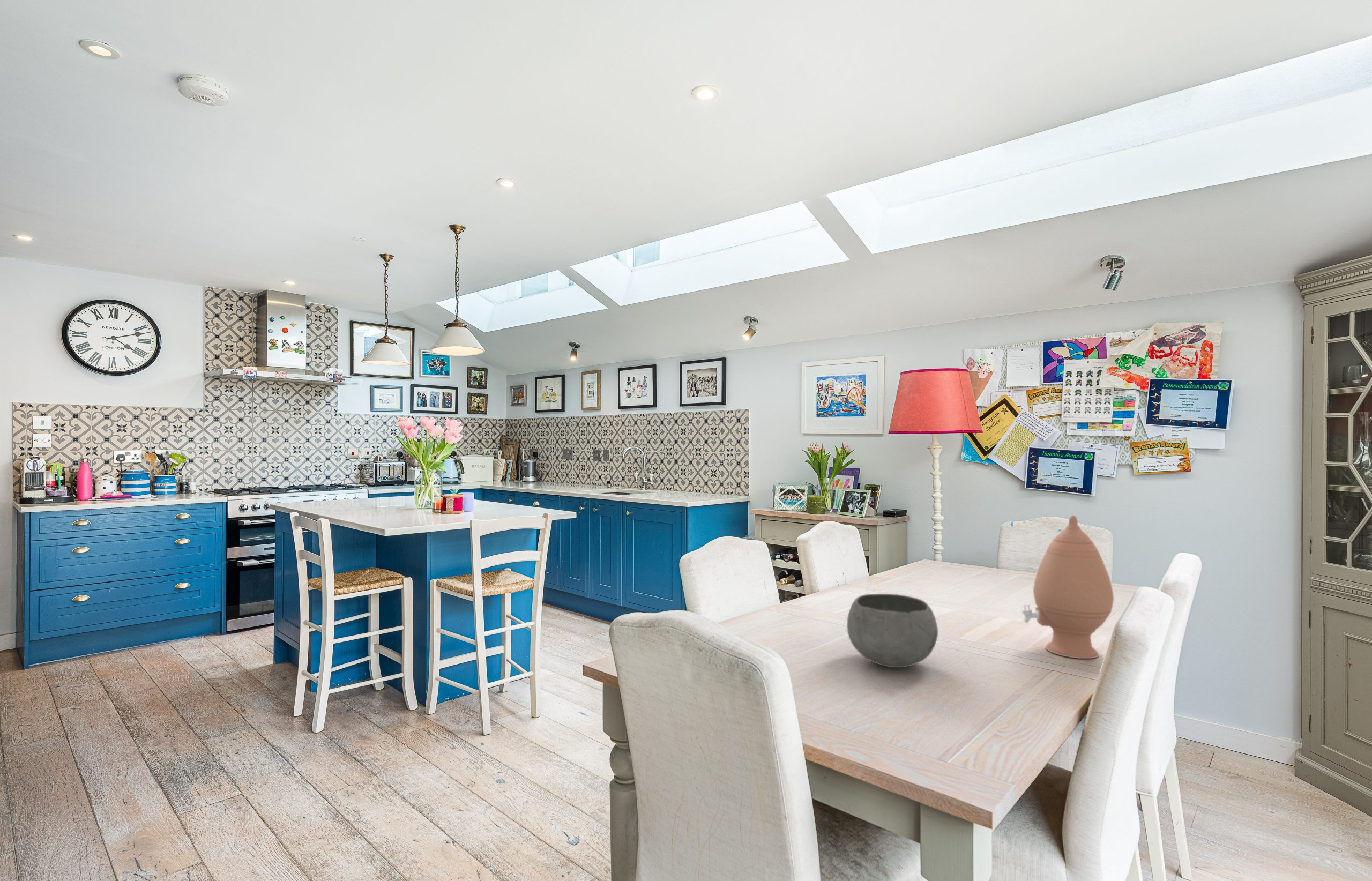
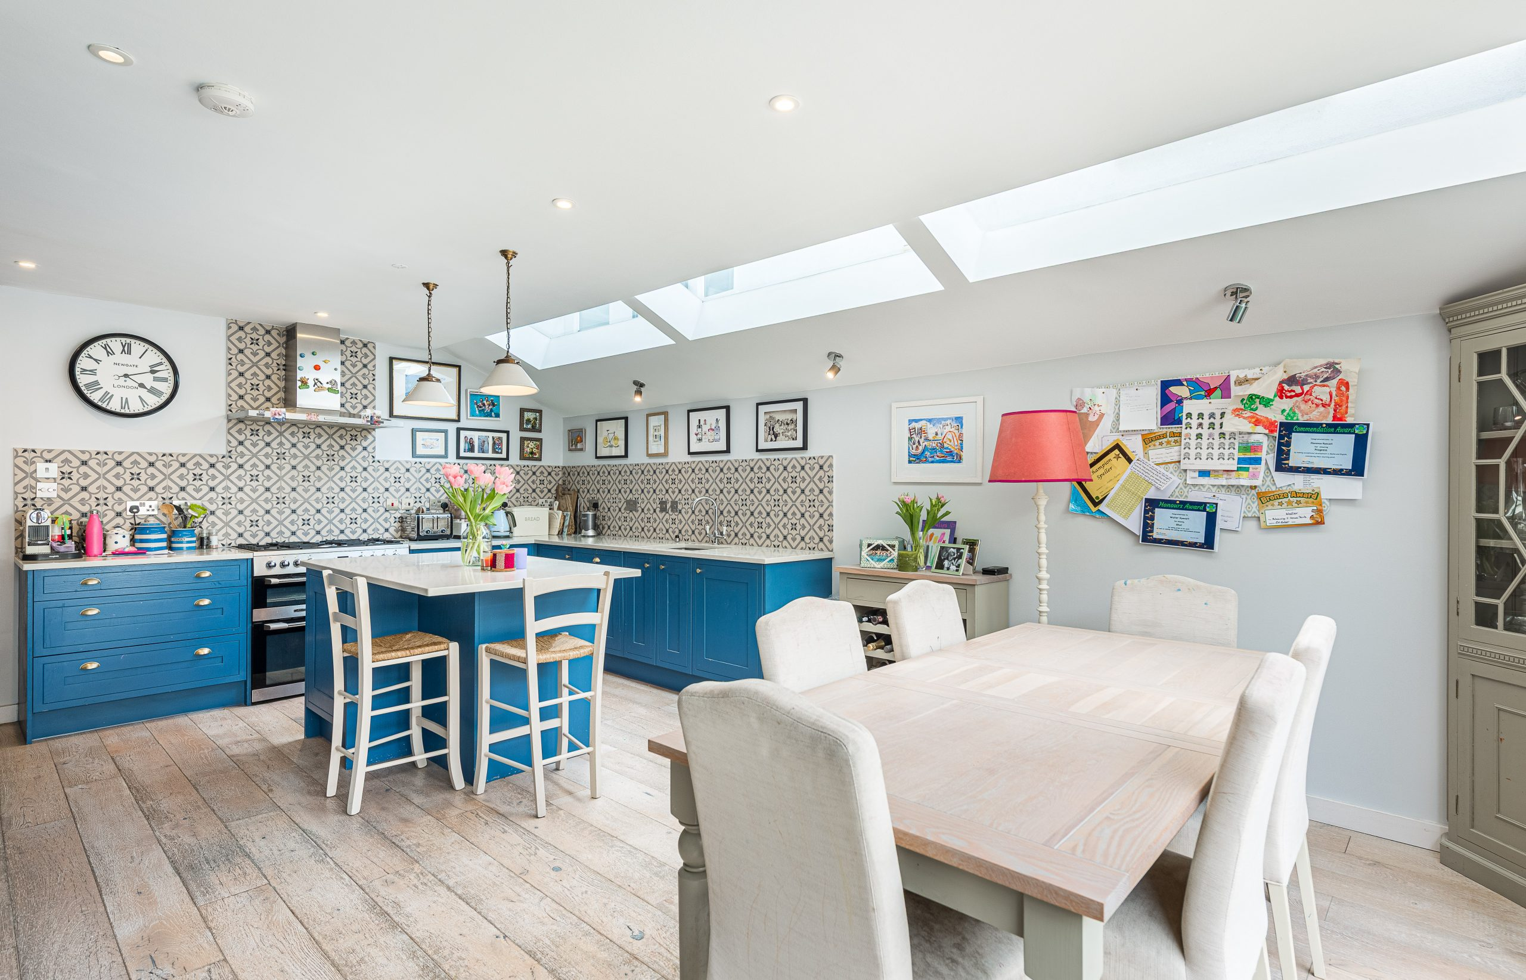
- vase (1067, 583)
- bowl (891, 632)
